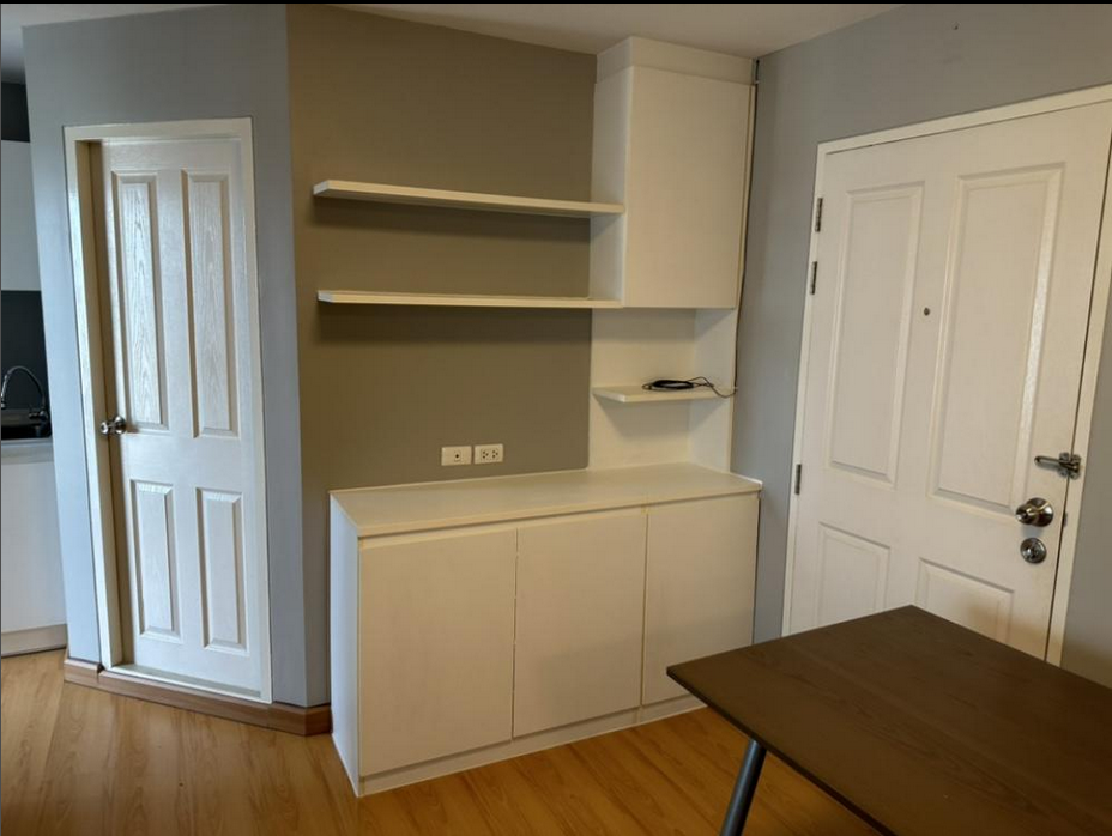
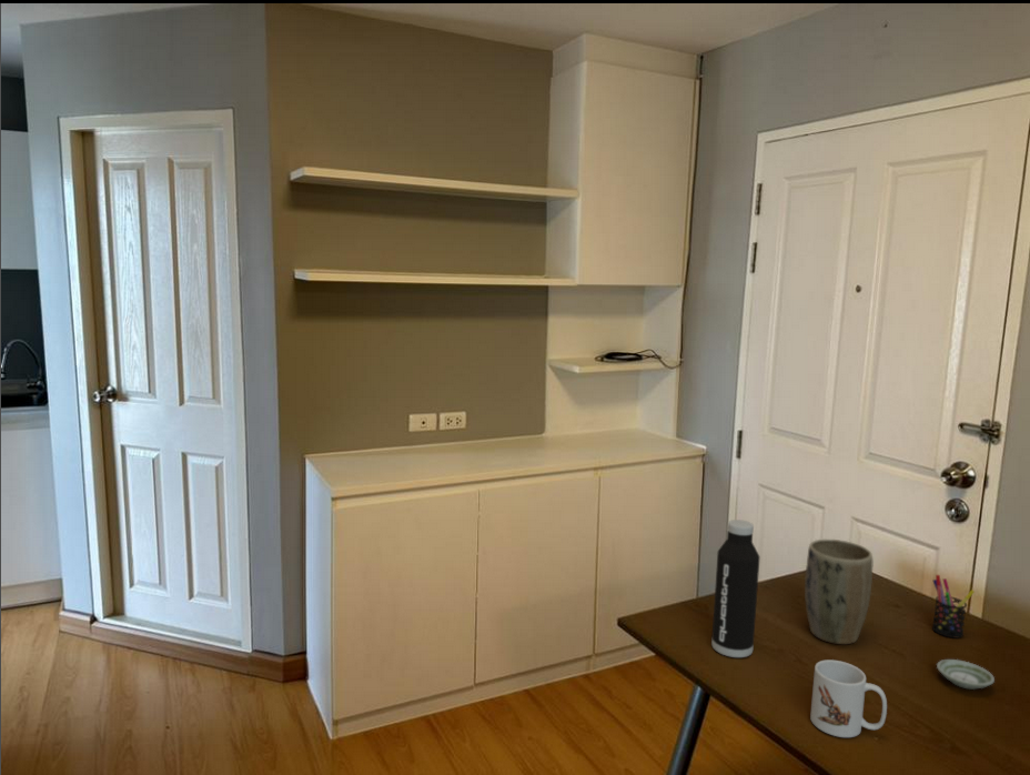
+ mug (848, 701)
+ pen holder (948, 605)
+ saucer (965, 676)
+ plant pot (837, 592)
+ water bottle (736, 586)
